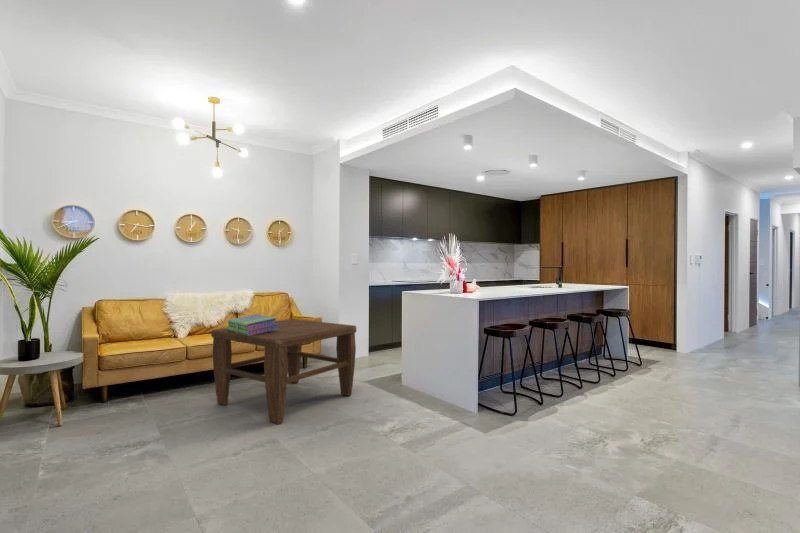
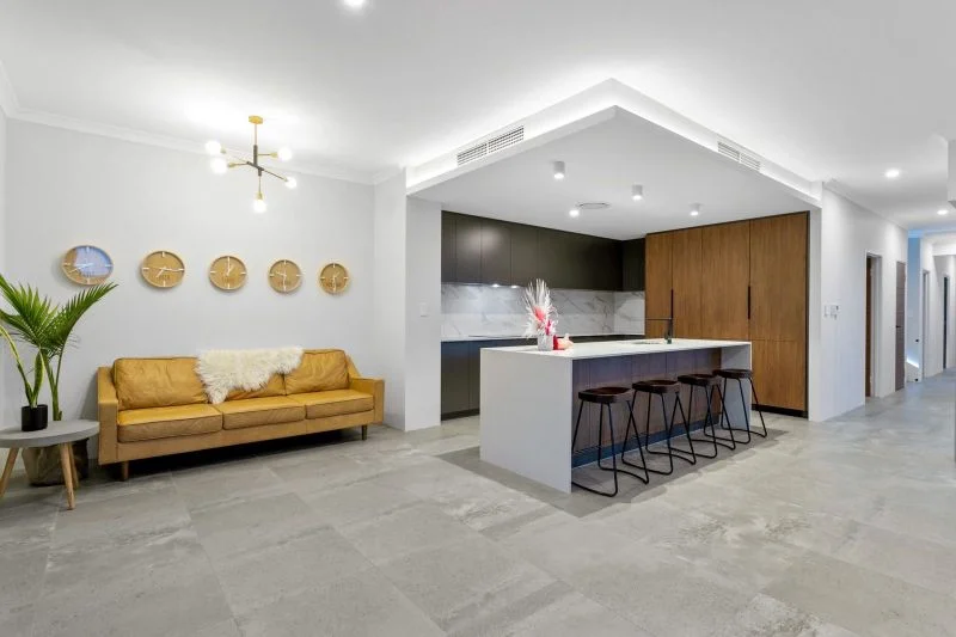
- stack of books (252, 325)
- coffee table (286, 363)
